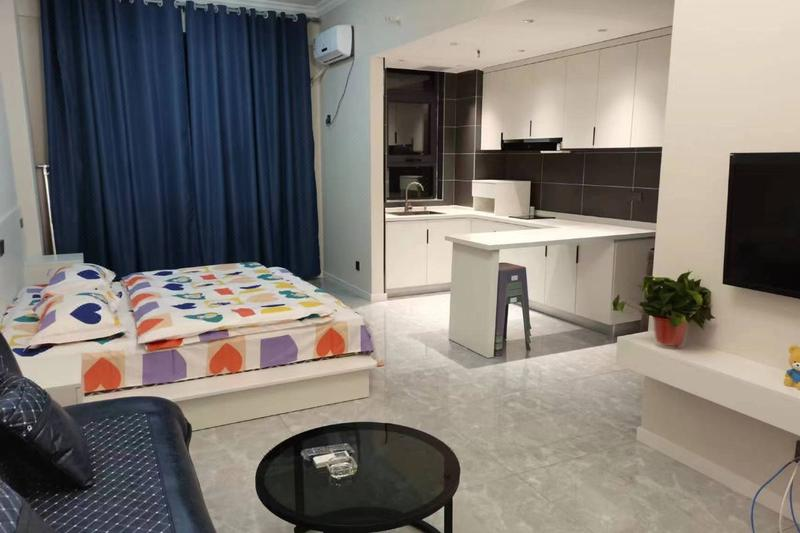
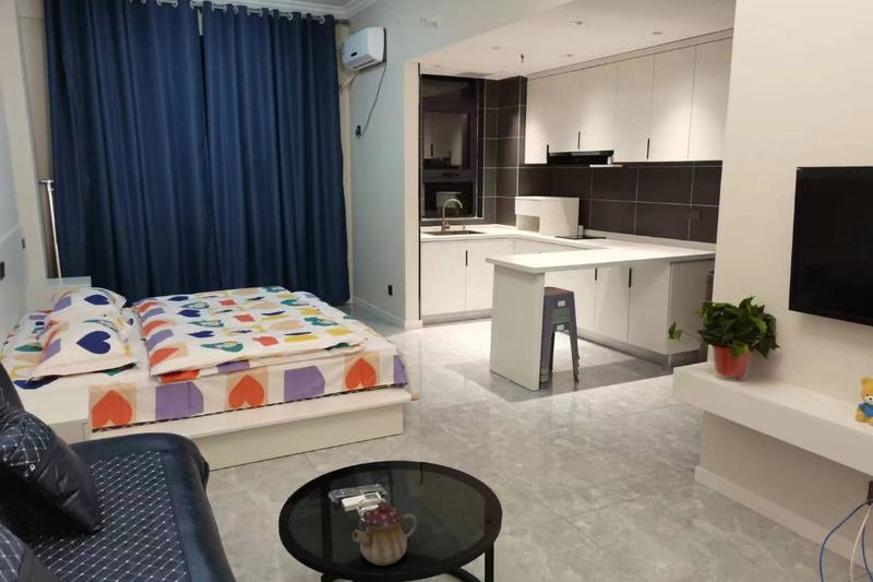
+ teapot (386, 526)
